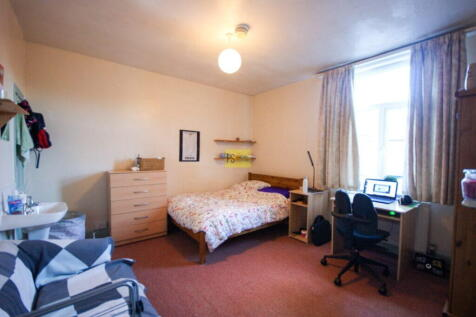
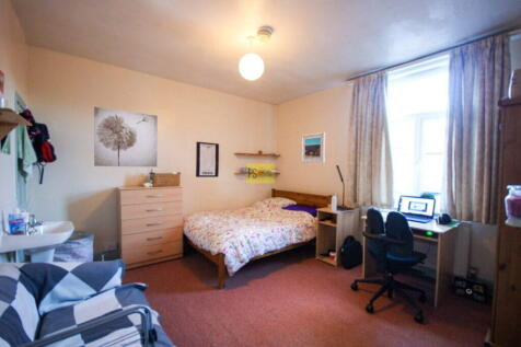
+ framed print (312, 148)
+ wall art (127, 139)
